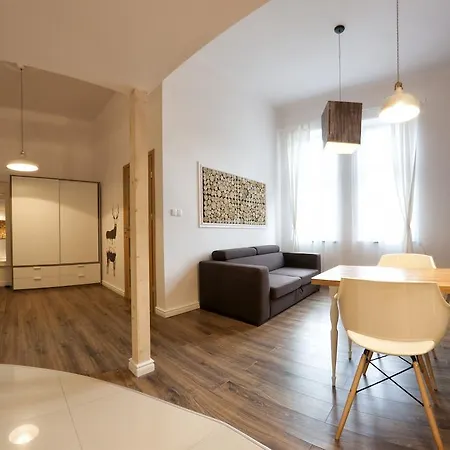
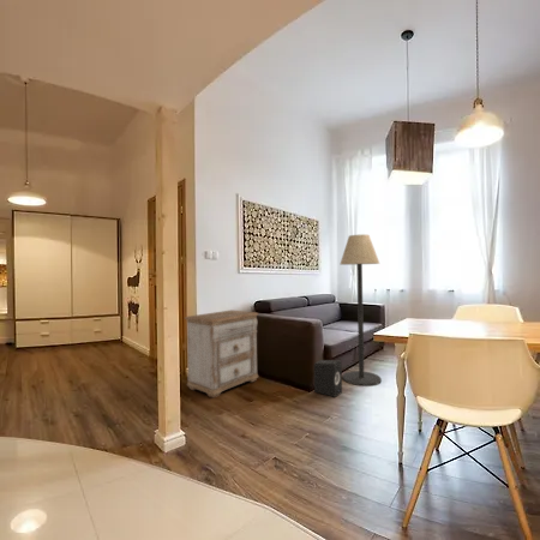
+ floor lamp (360, 307)
+ speaker (328, 376)
+ nightstand (223, 349)
